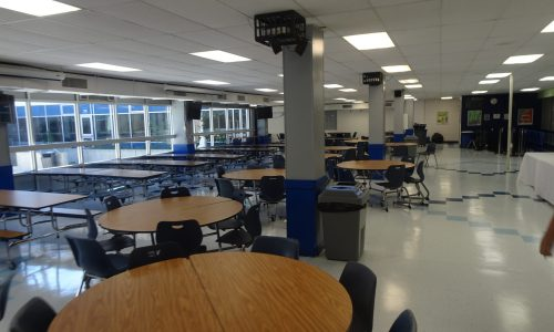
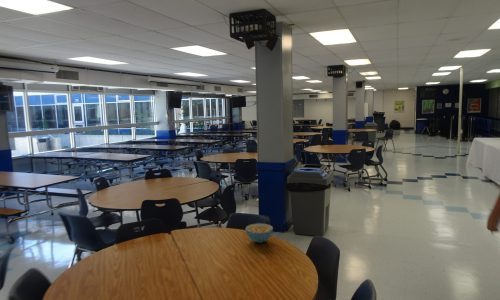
+ cereal bowl (259, 234)
